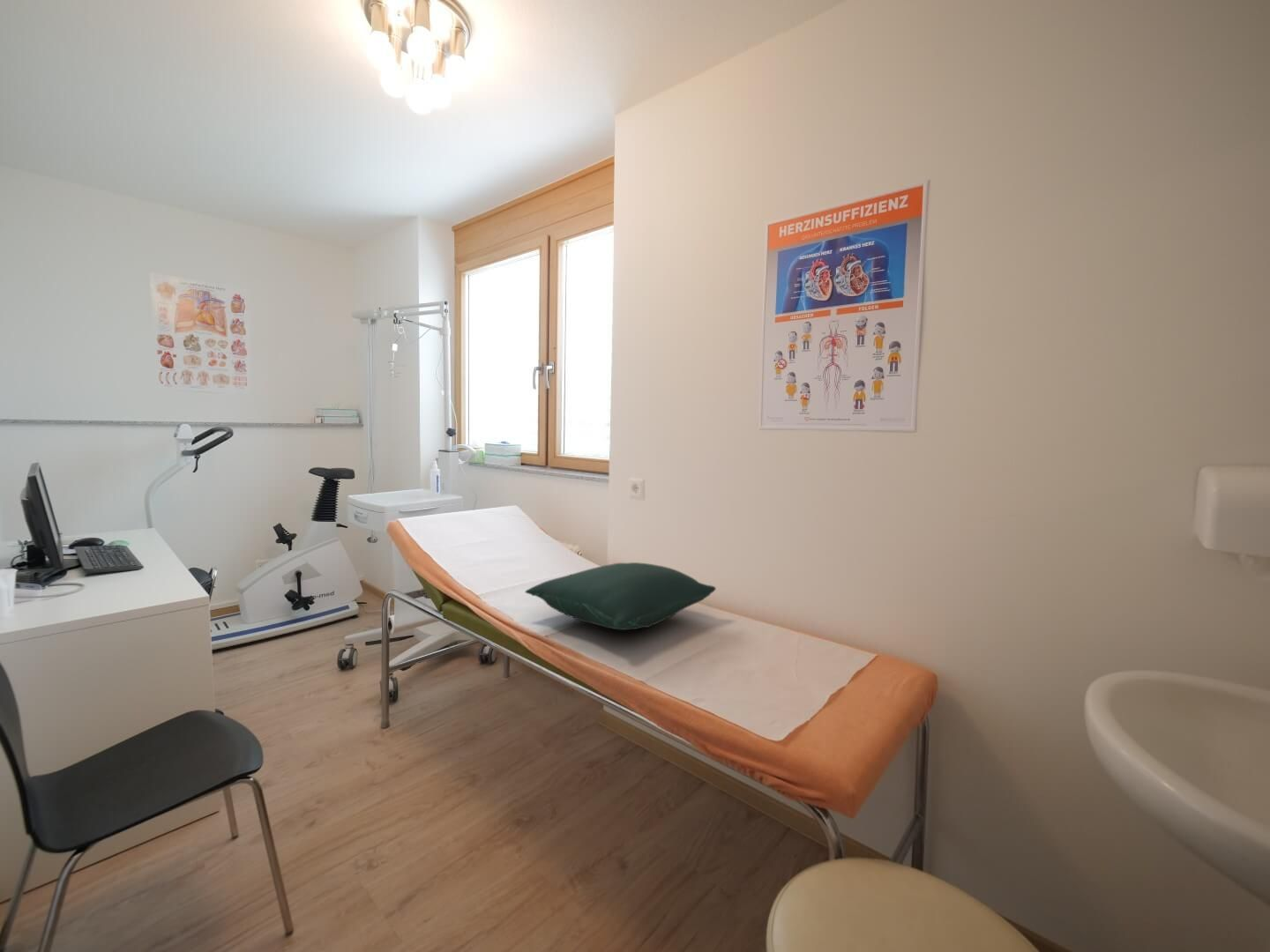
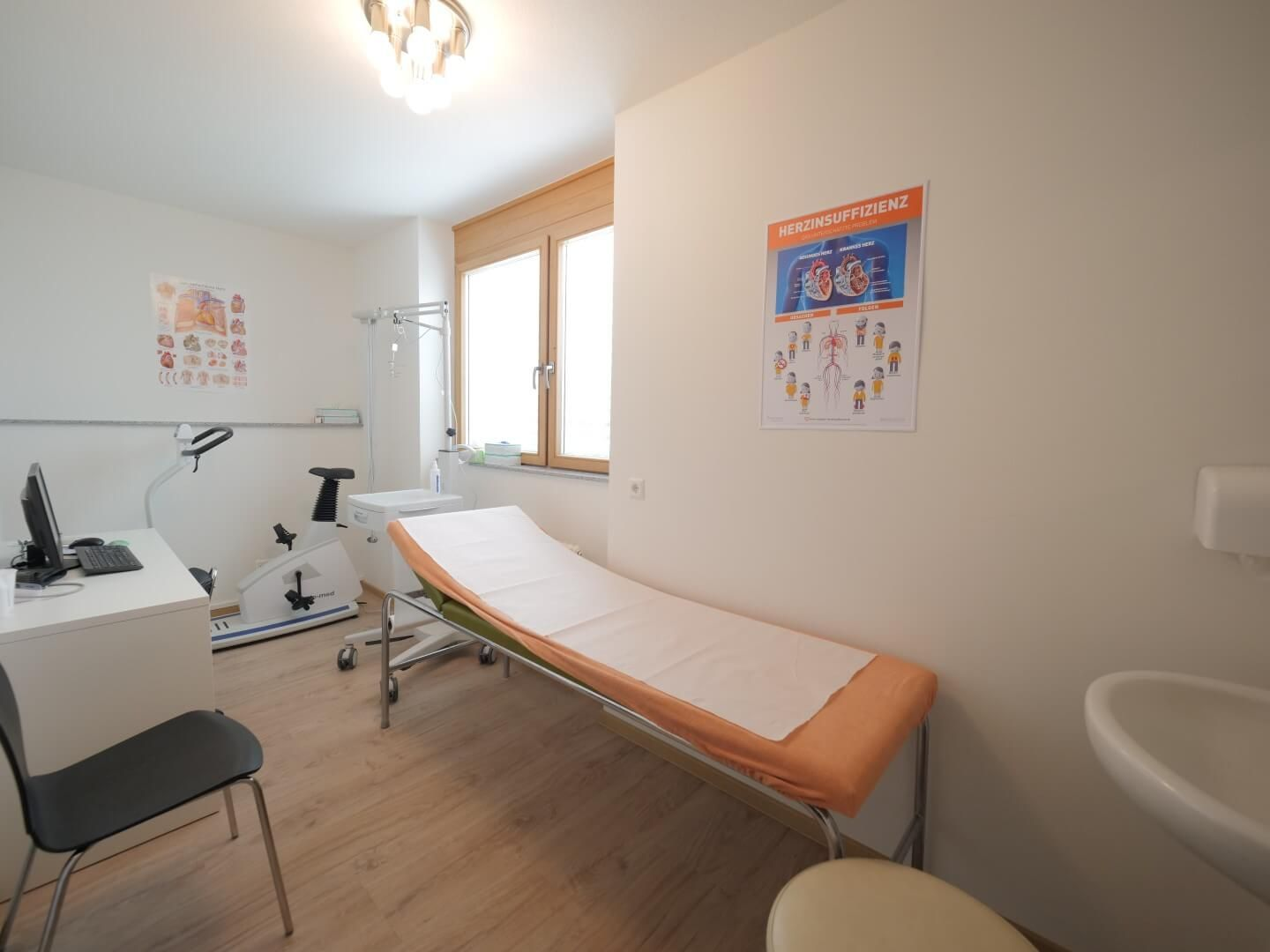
- pillow (620, 591)
